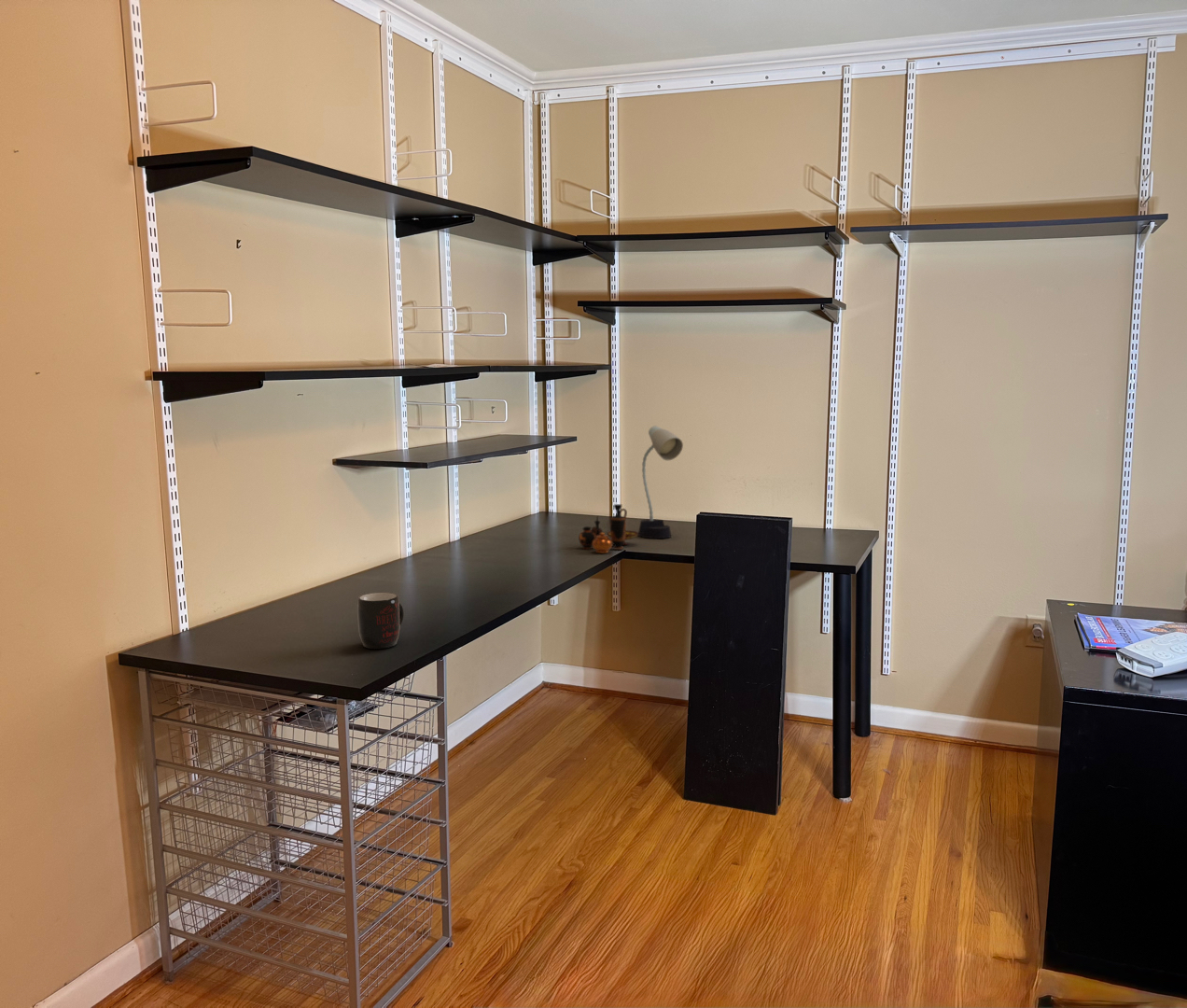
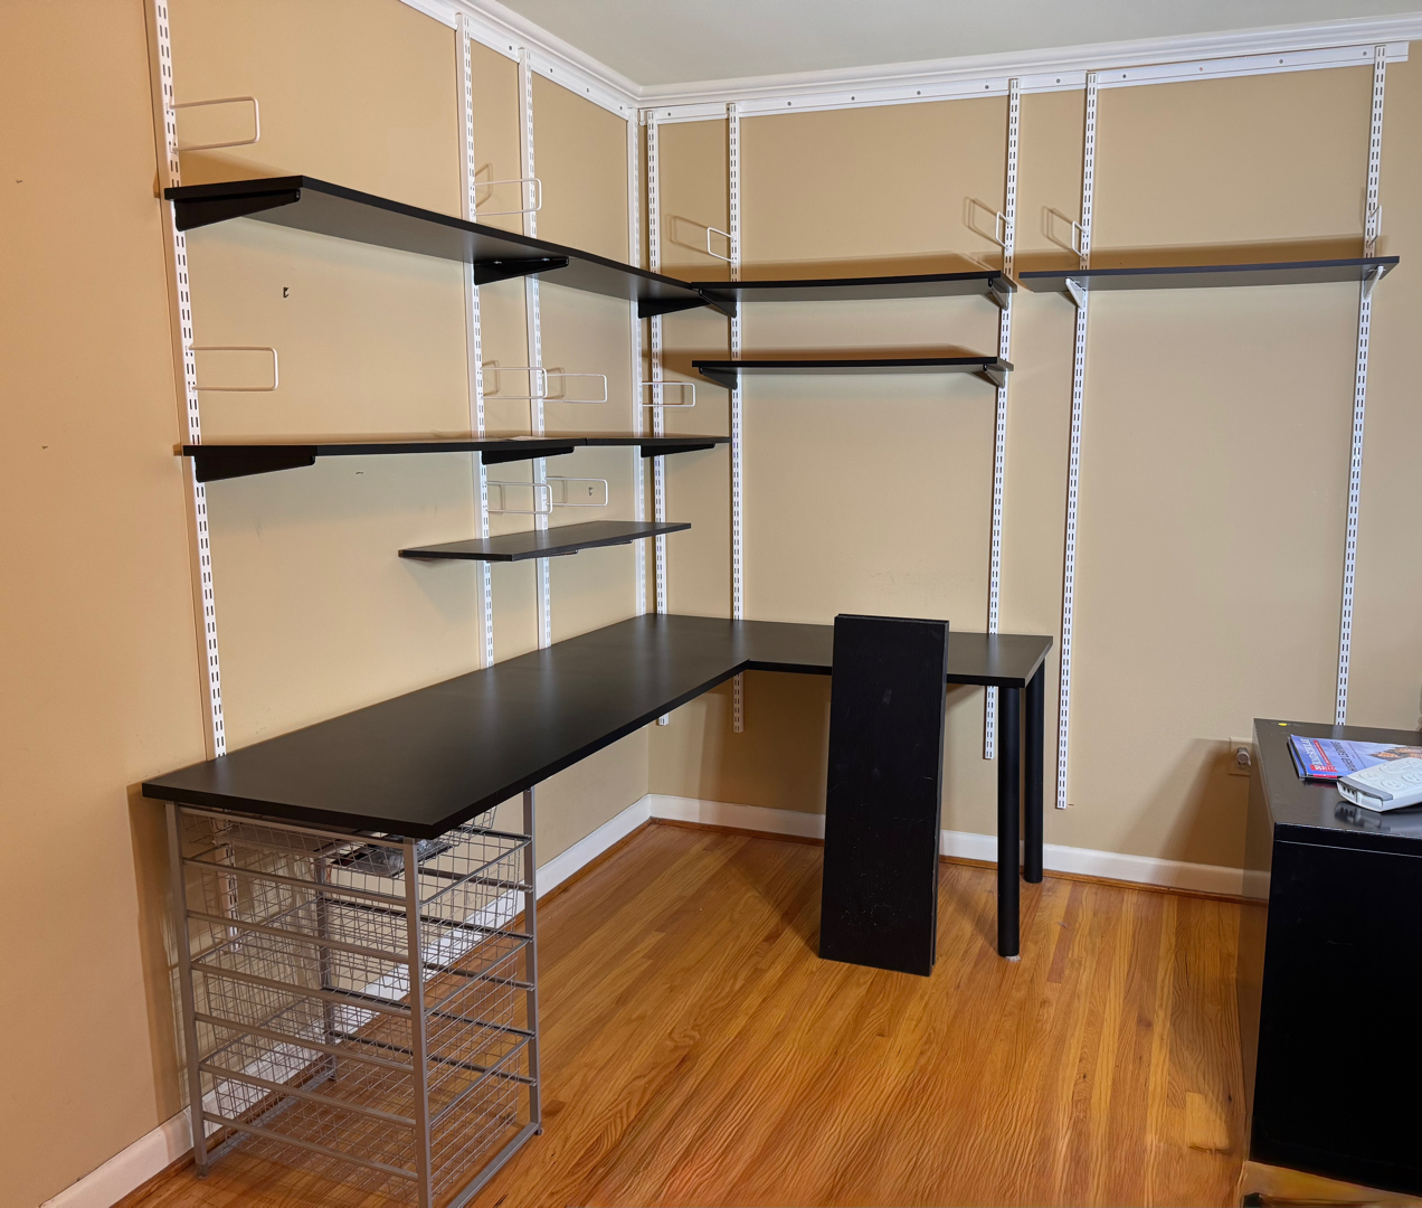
- mug (384, 619)
- vase (610, 525)
- desk lamp (647, 484)
